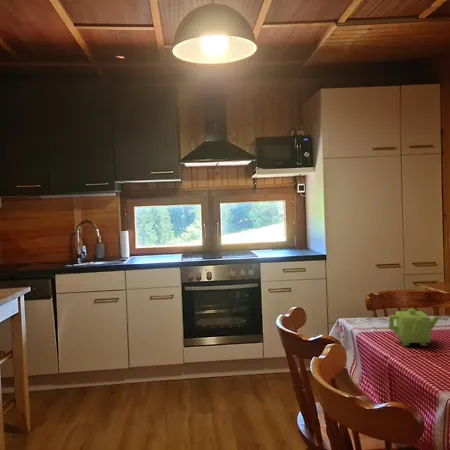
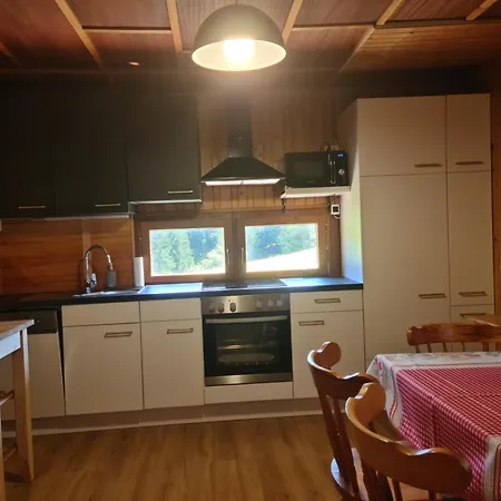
- teapot (414, 326)
